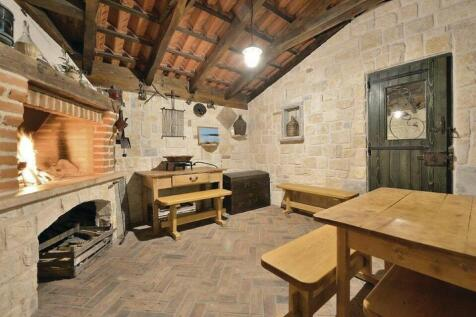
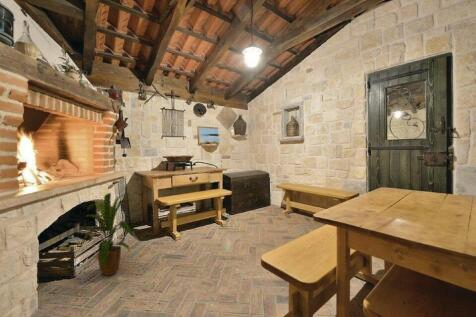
+ house plant (113, 228)
